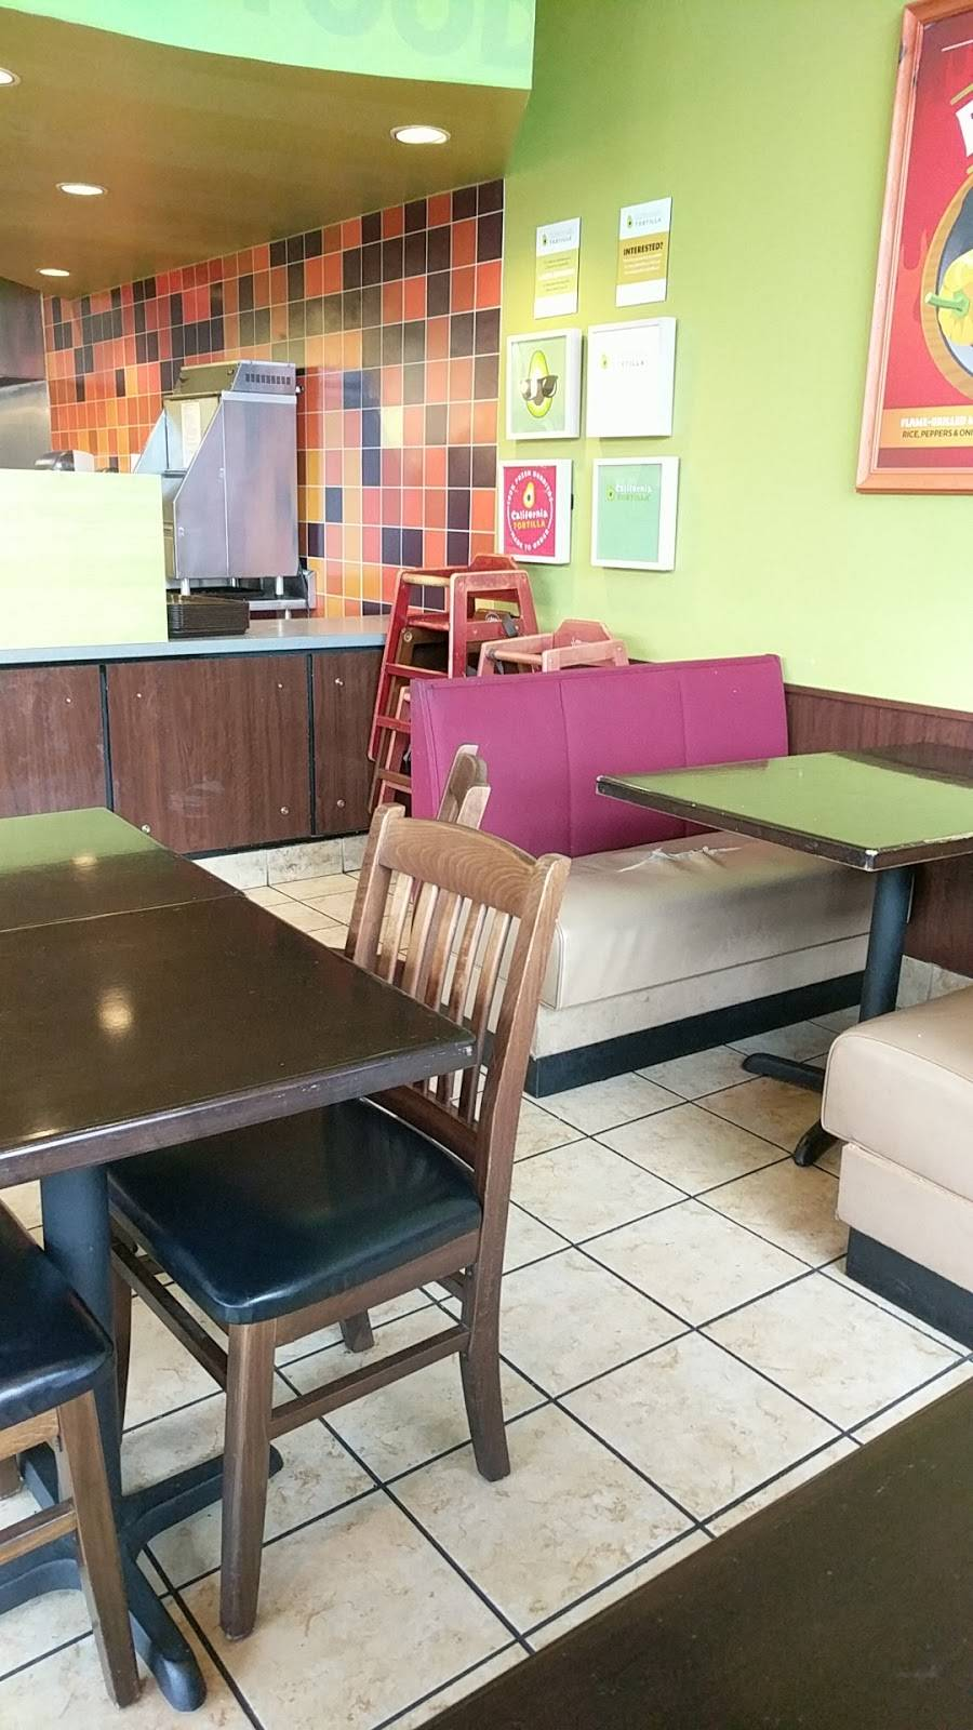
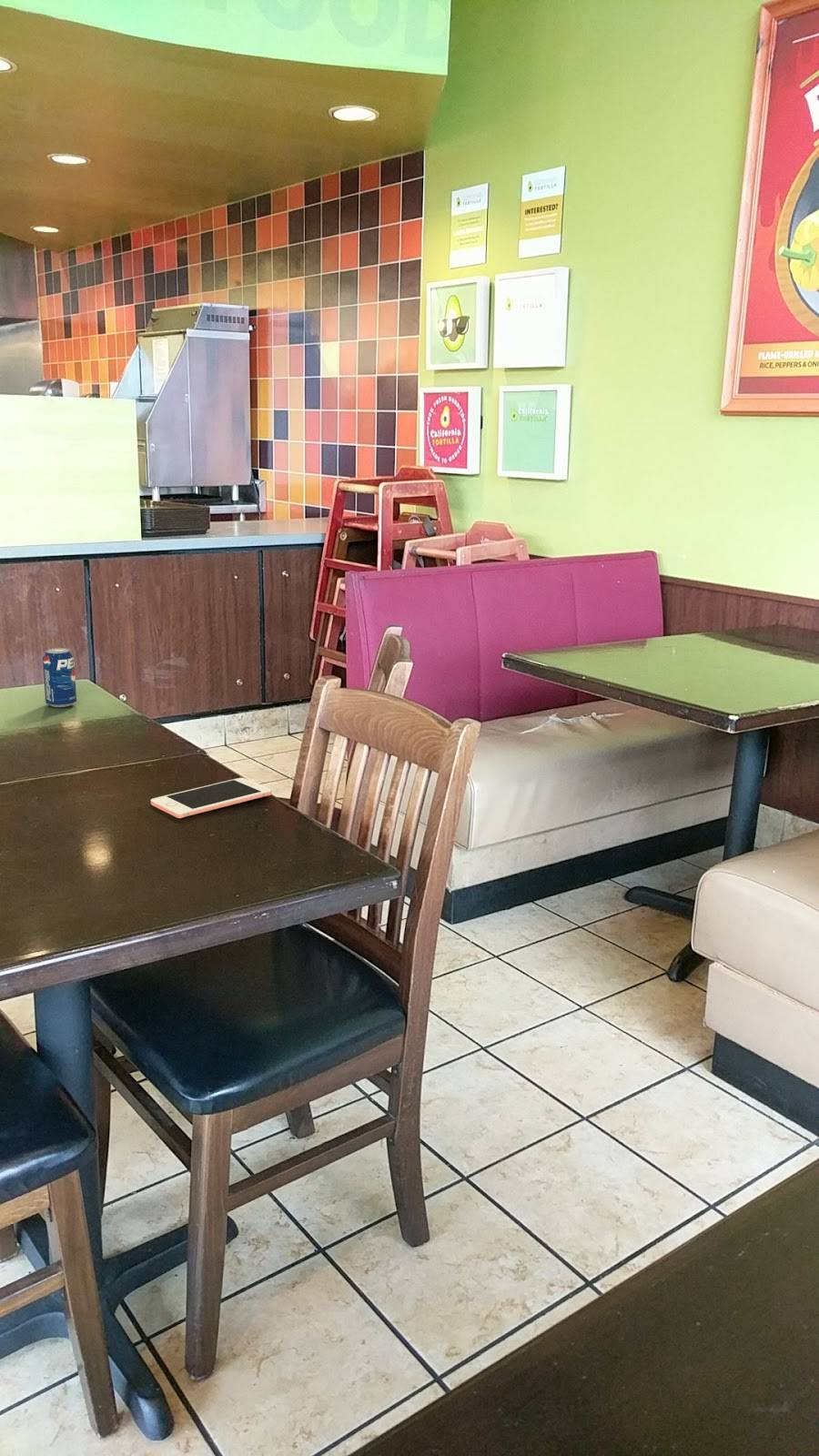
+ beverage can (59, 677)
+ cell phone (212, 796)
